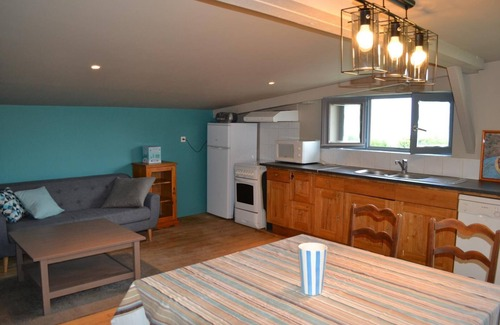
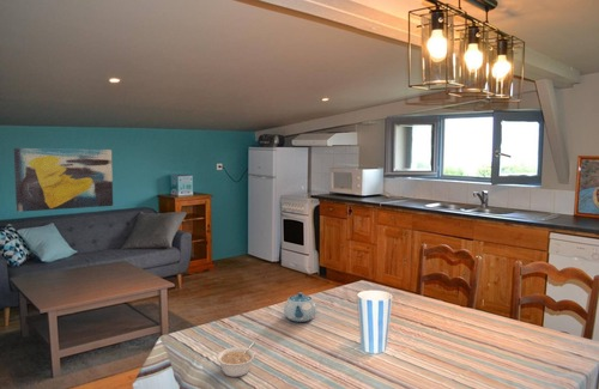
+ chinaware (300, 305)
+ wall art (66, 178)
+ legume (236, 360)
